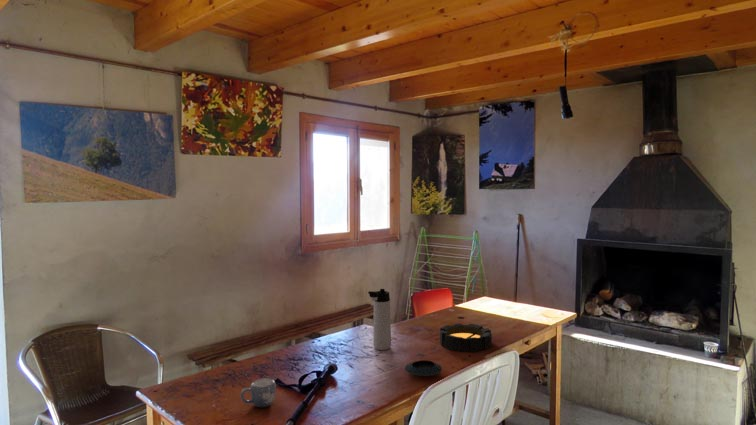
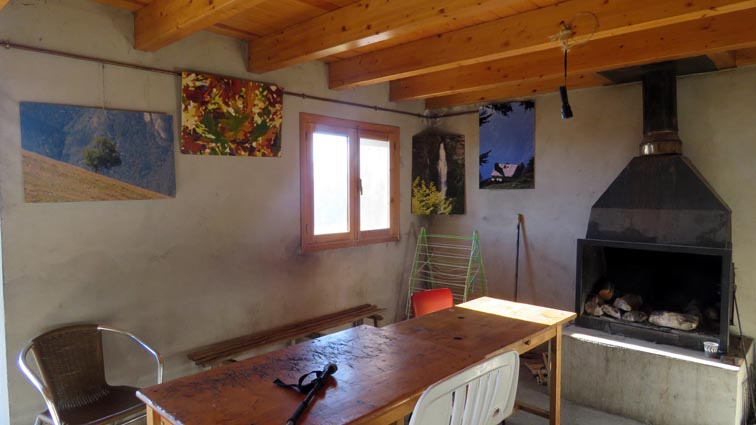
- saucer (423, 366)
- lantern (465, 336)
- thermos bottle (379, 319)
- mug (258, 394)
